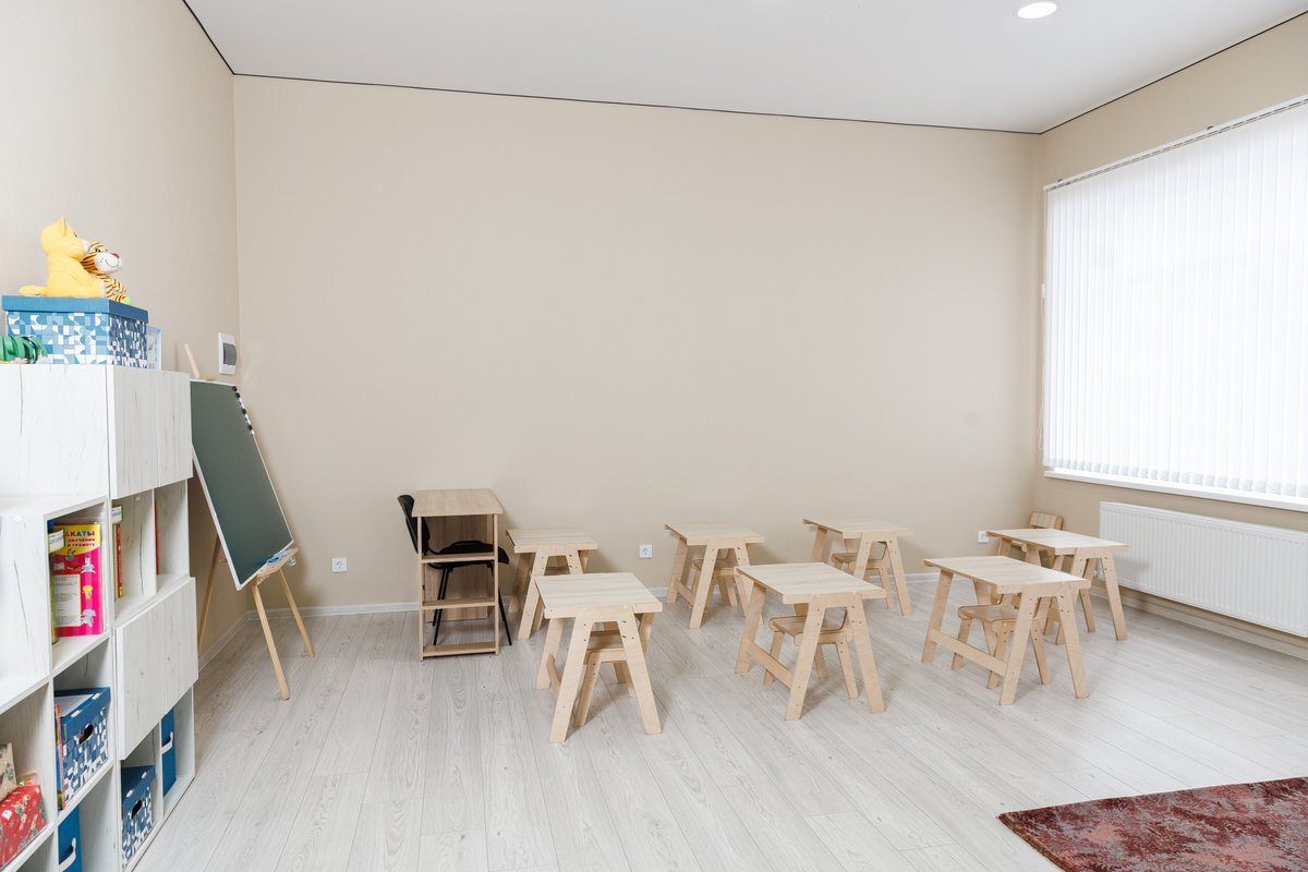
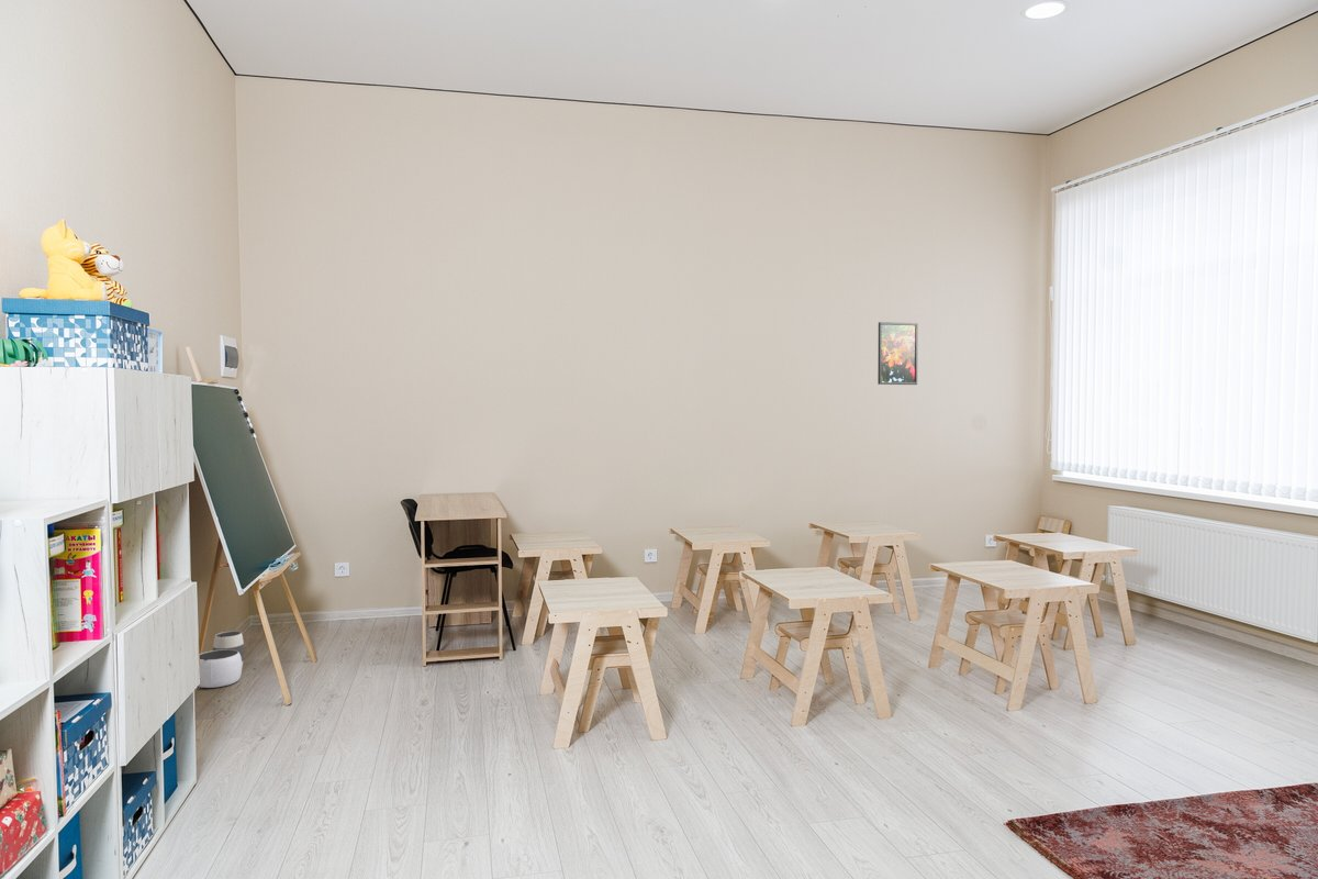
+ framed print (897, 353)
+ waste basket (222, 657)
